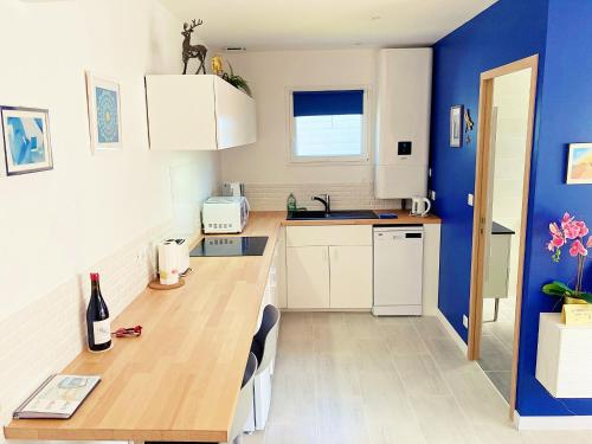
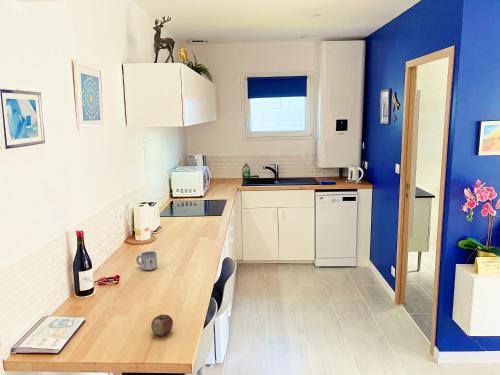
+ apple (162, 323)
+ mug (146, 260)
